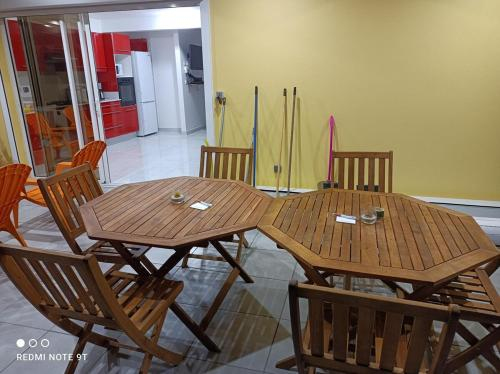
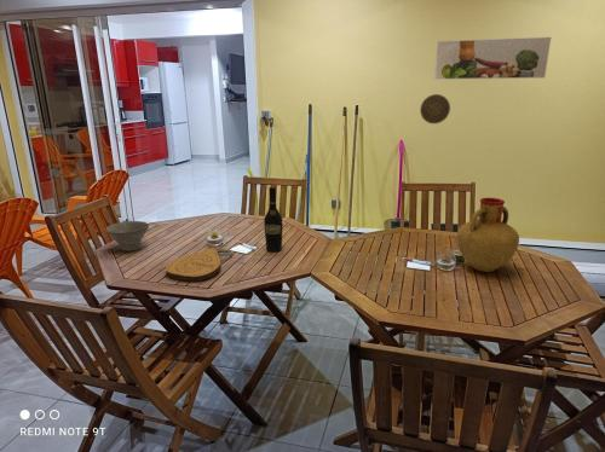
+ decorative plate (434, 109)
+ key chain (204, 259)
+ wine bottle (272, 219)
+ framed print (489, 59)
+ bowl (128, 237)
+ vase (488, 234)
